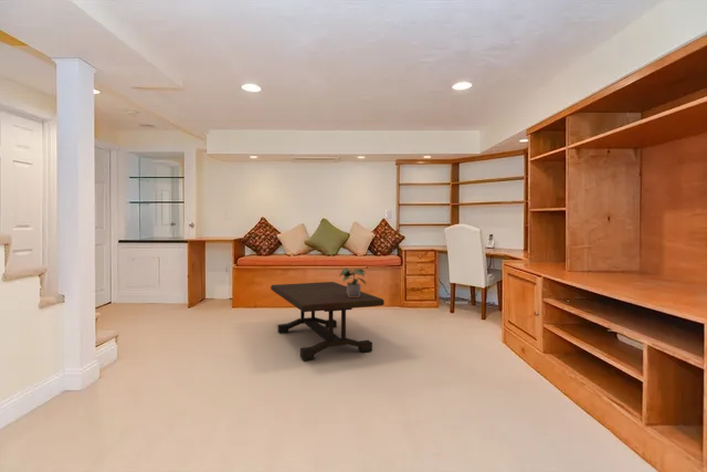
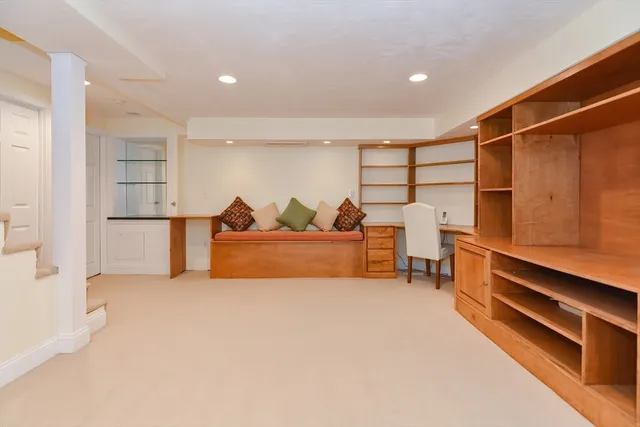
- coffee table (320, 318)
- potted plant (352, 282)
